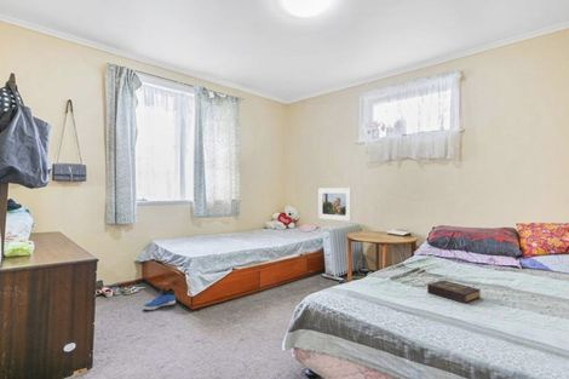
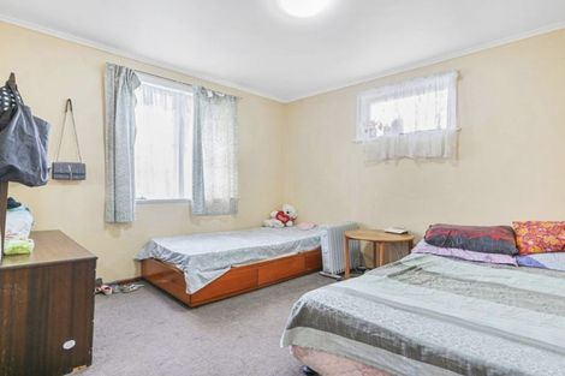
- hardback book (453, 291)
- sneaker (159, 297)
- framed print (333, 203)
